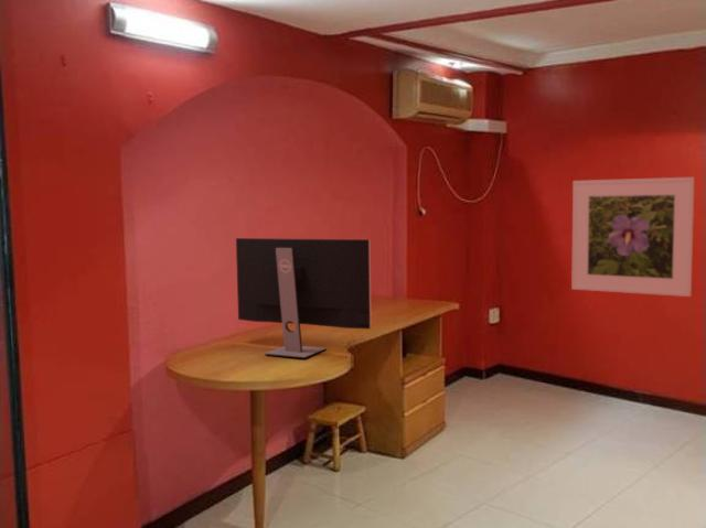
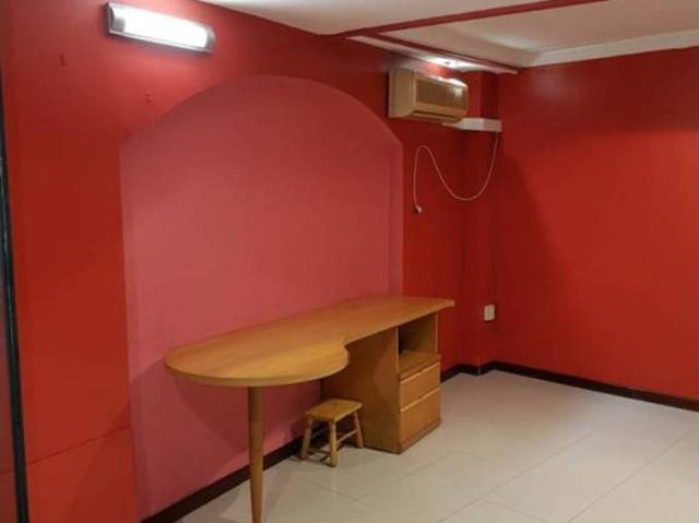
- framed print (629, 236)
- computer monitor (295, 295)
